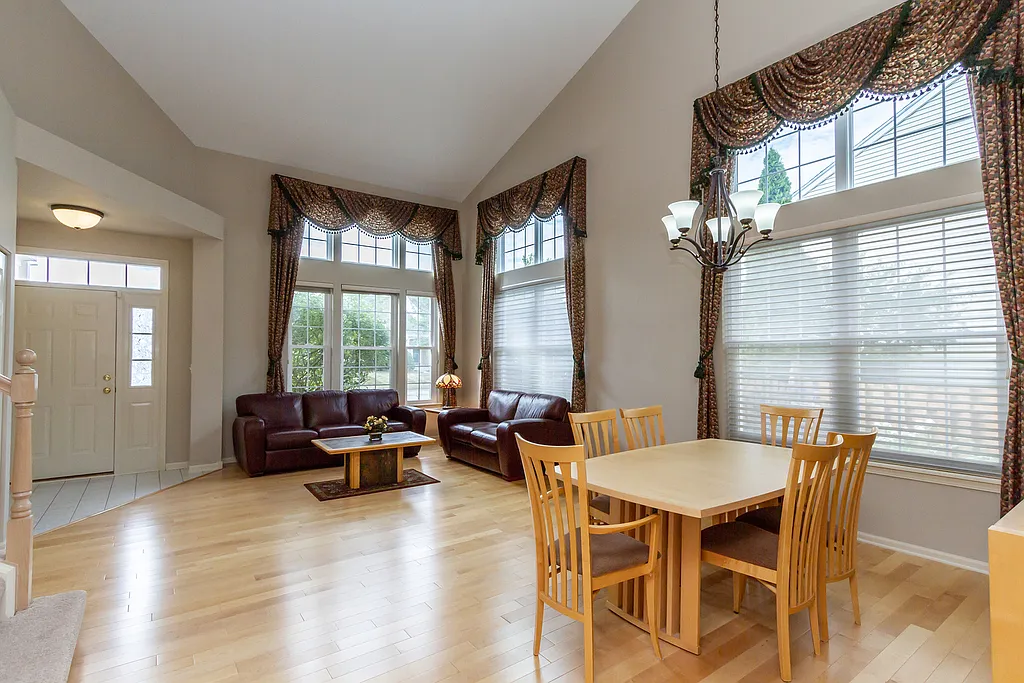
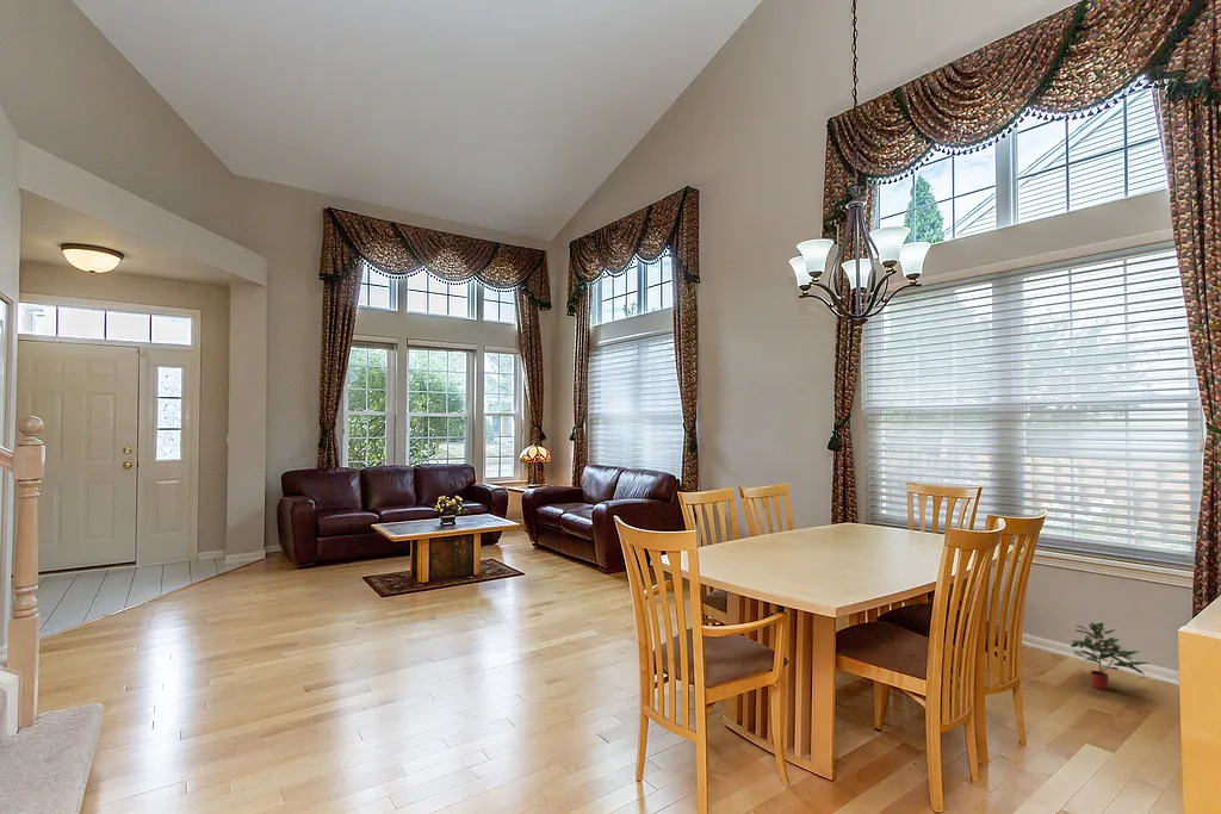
+ potted plant (1107, 655)
